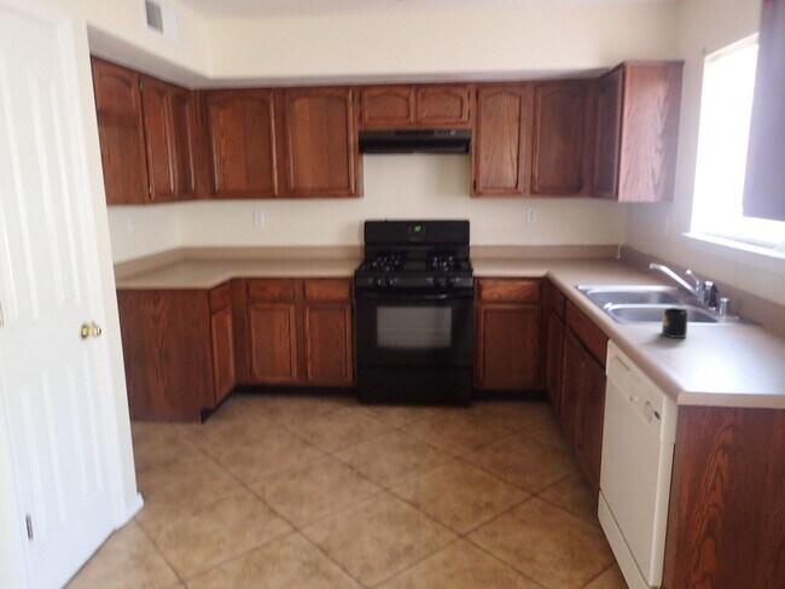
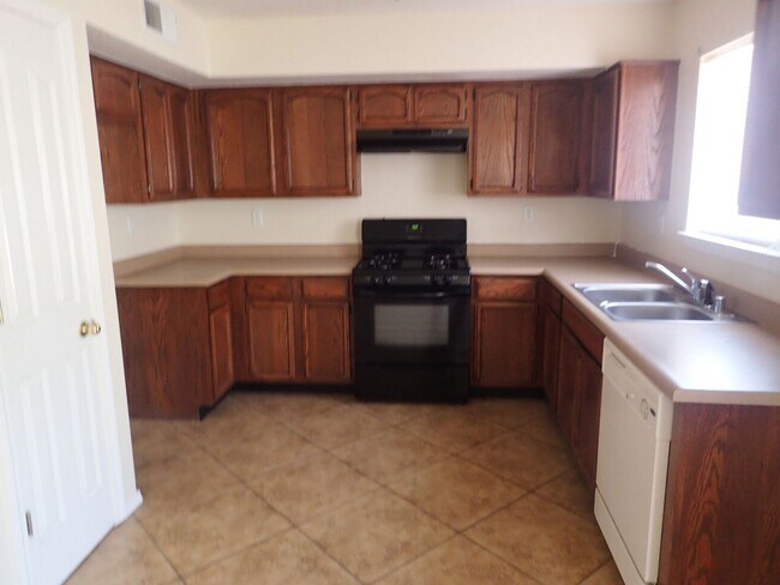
- mug (673, 321)
